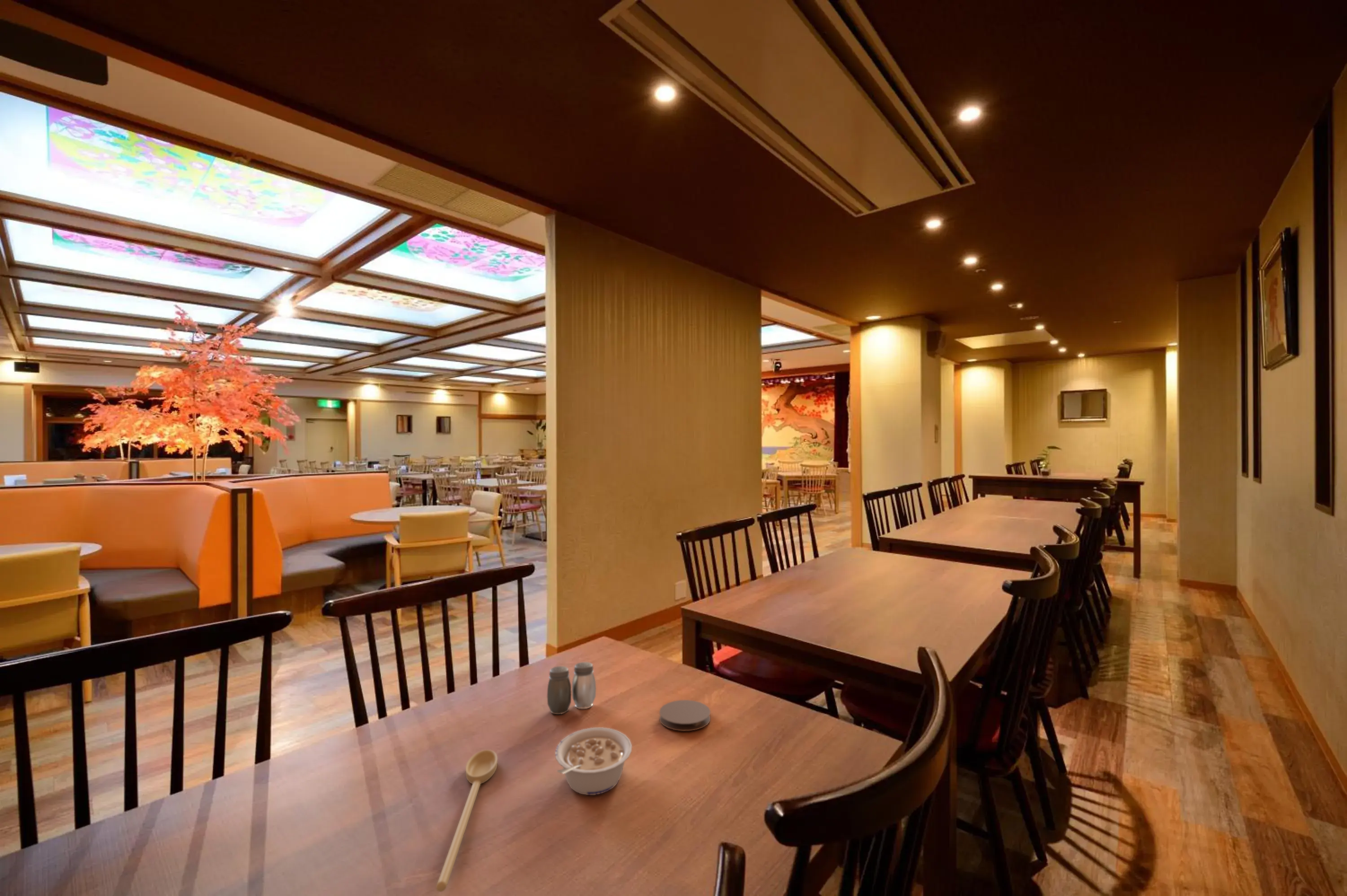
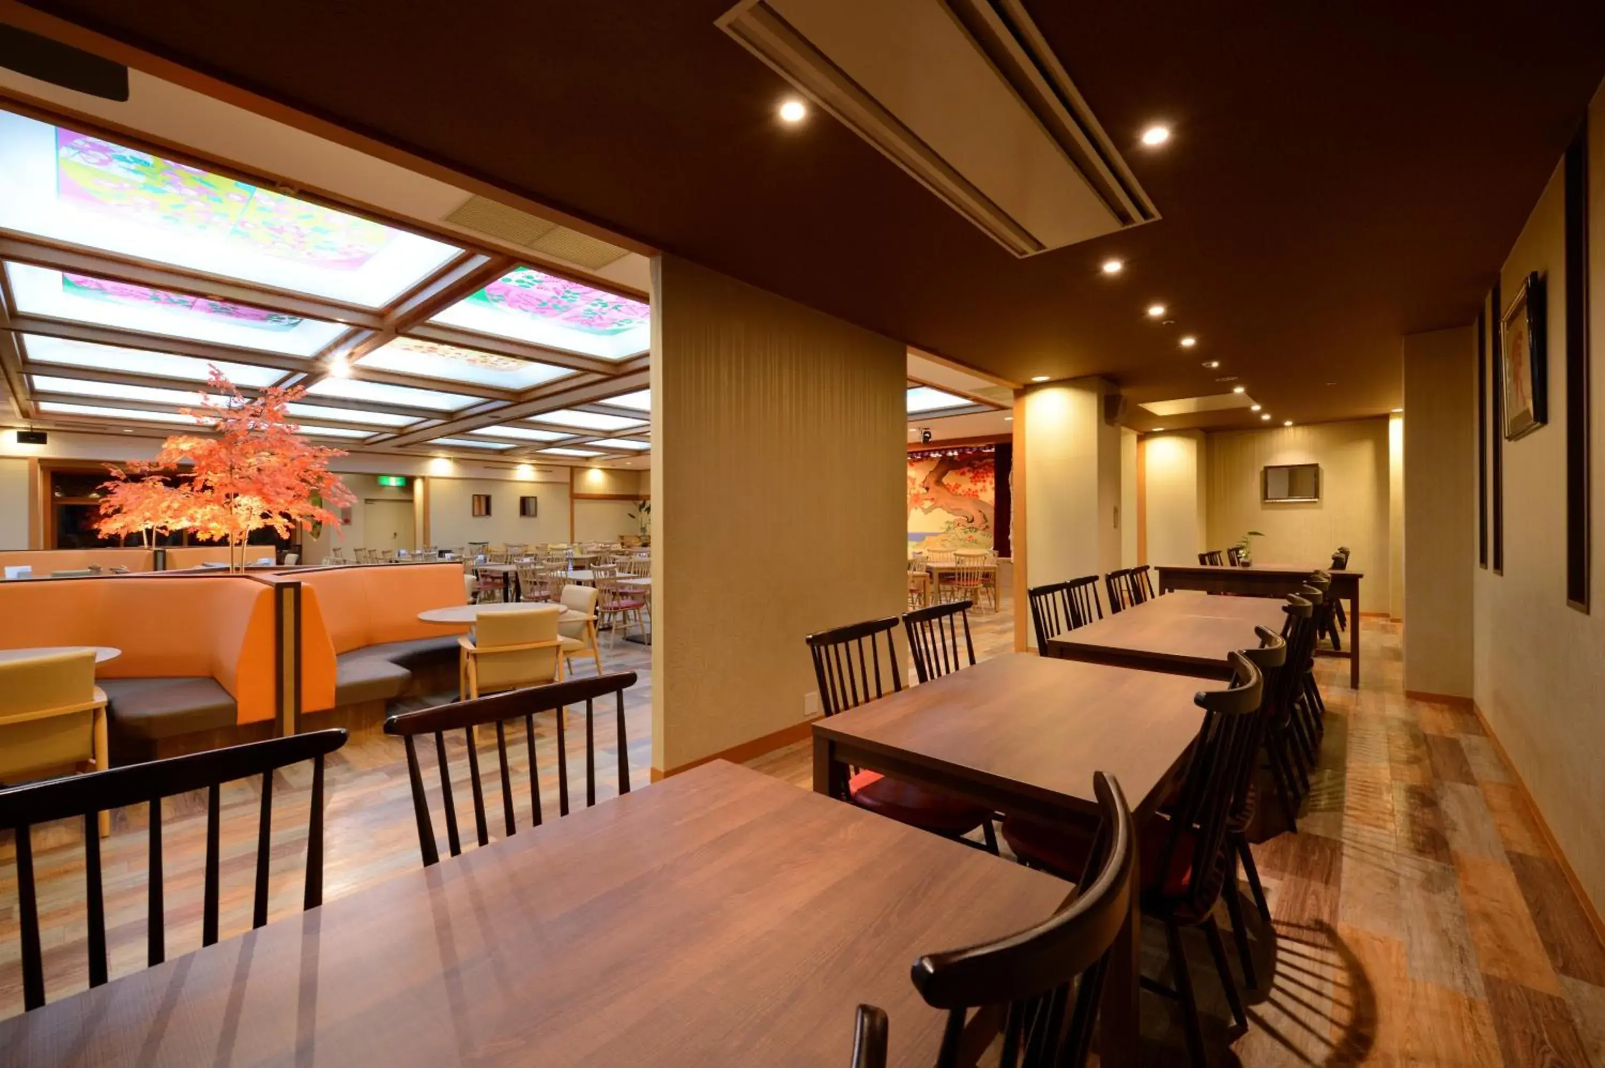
- salt and pepper shaker (572, 687)
- spoon (467, 809)
- legume (594, 762)
- coaster (685, 715)
